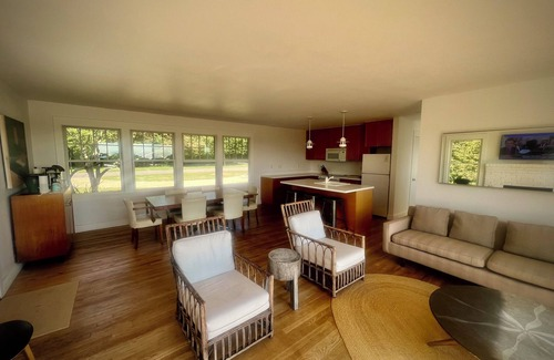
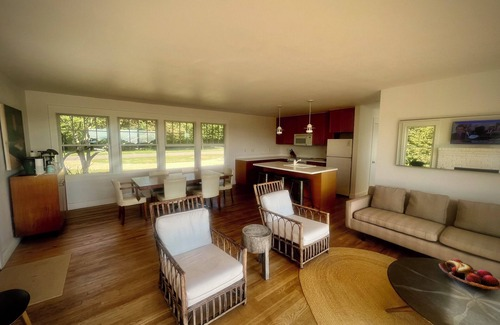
+ fruit basket (468, 273)
